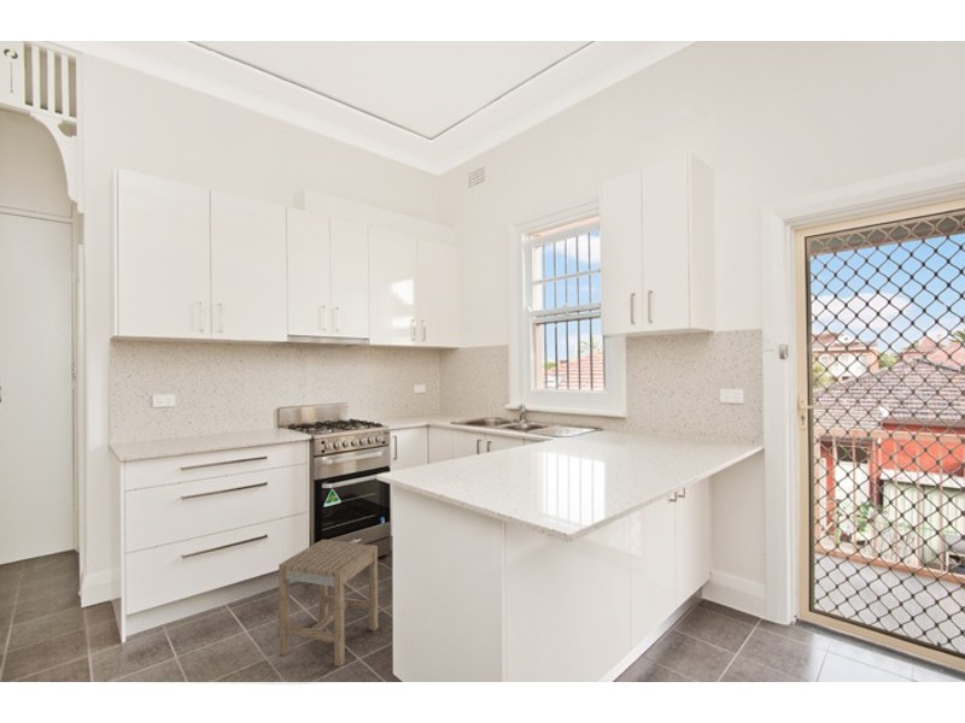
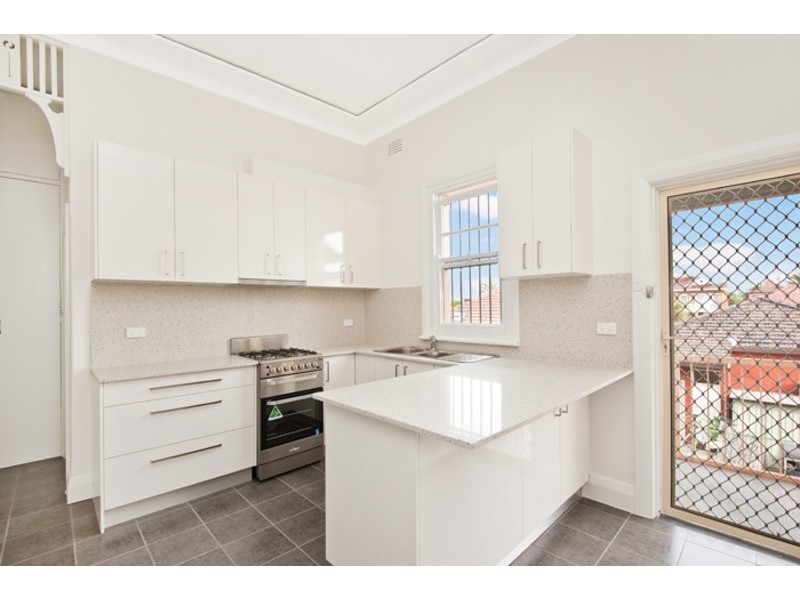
- stool (331, 596)
